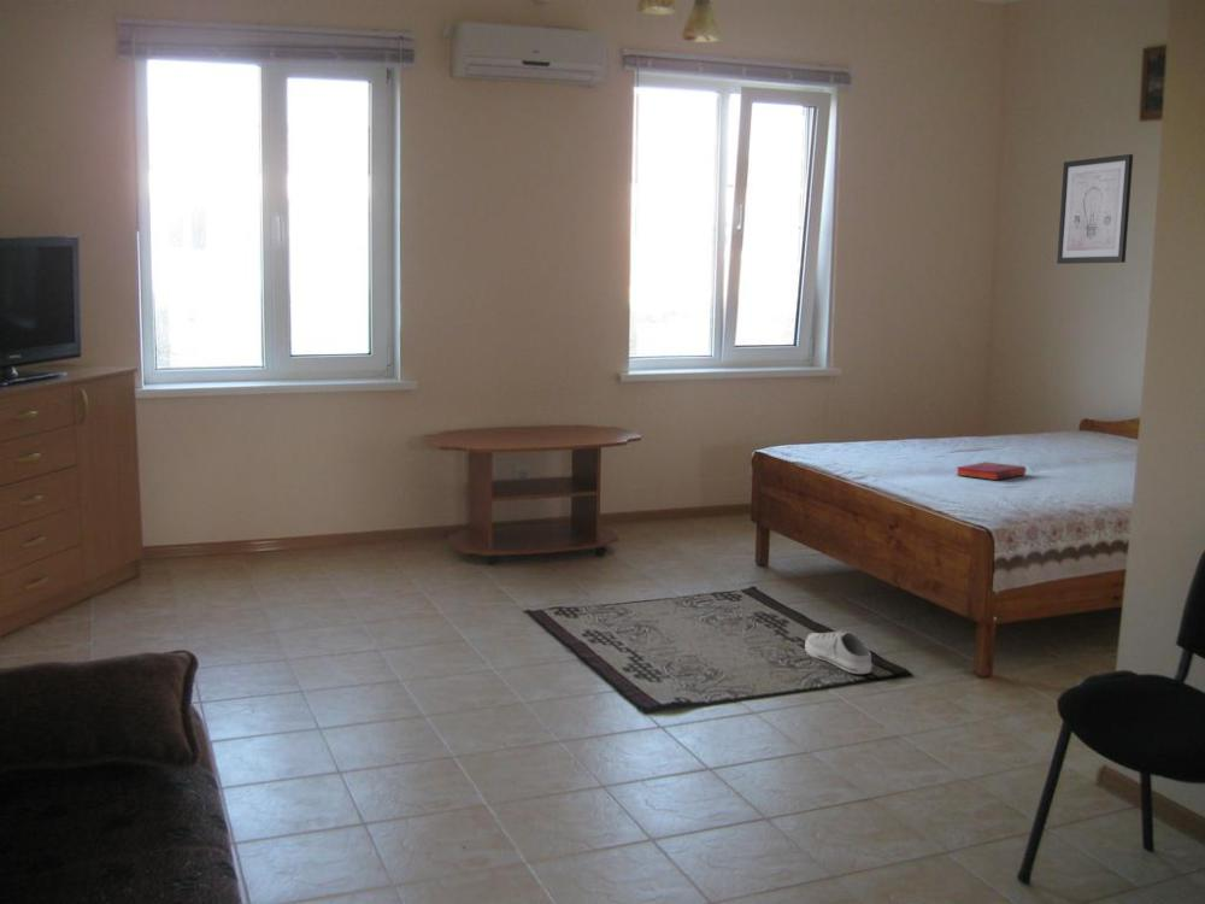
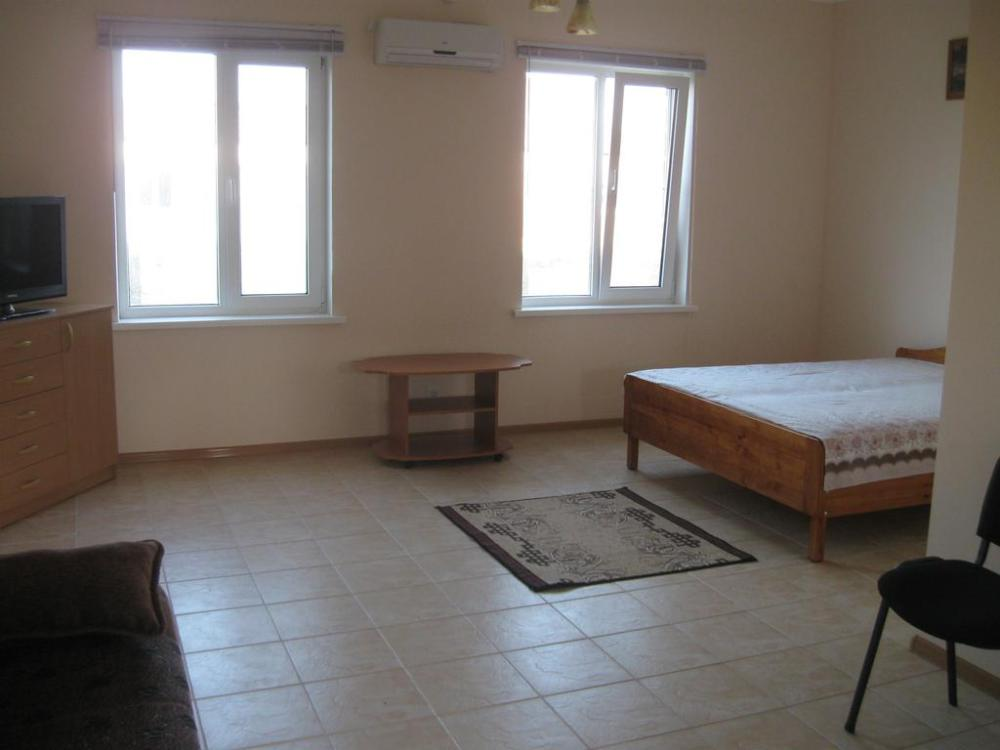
- wall art (1093, 211)
- hardback book (991, 470)
- shoe (839, 644)
